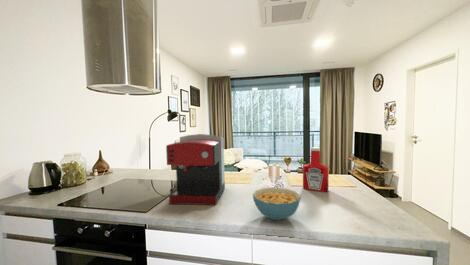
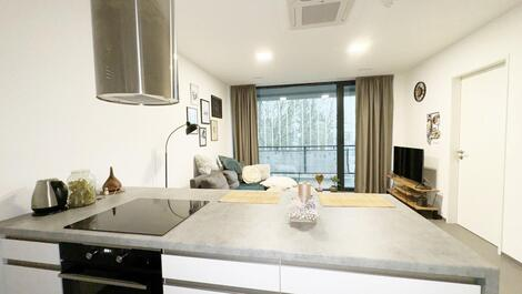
- cereal bowl (276, 205)
- soap bottle (315, 168)
- coffee maker (196, 166)
